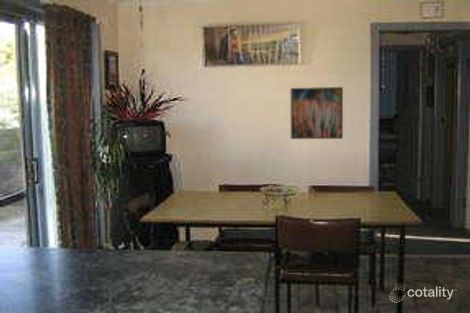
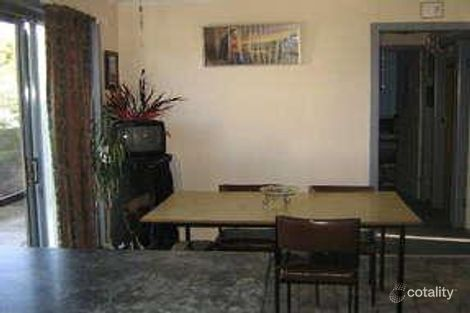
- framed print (316, 113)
